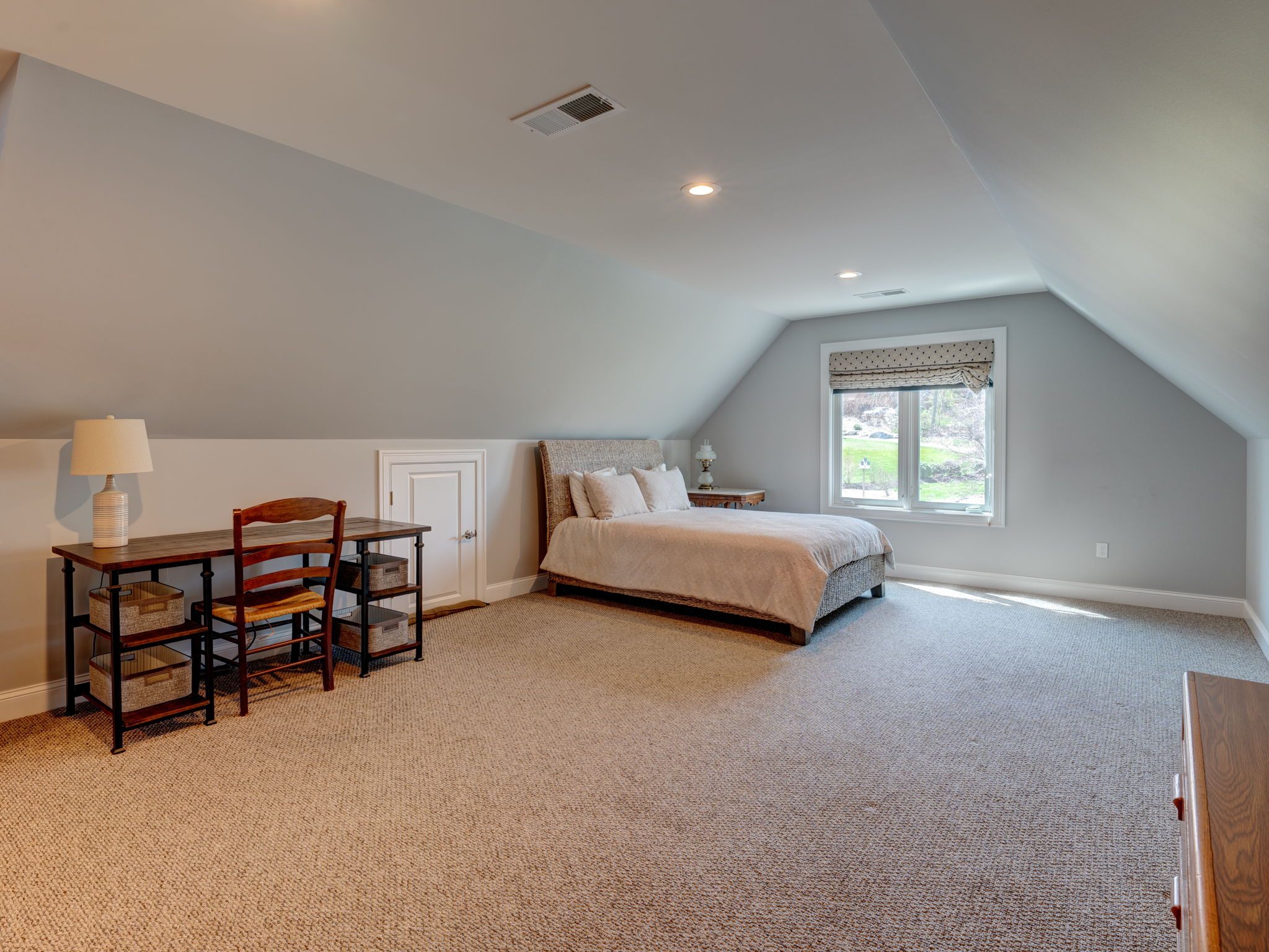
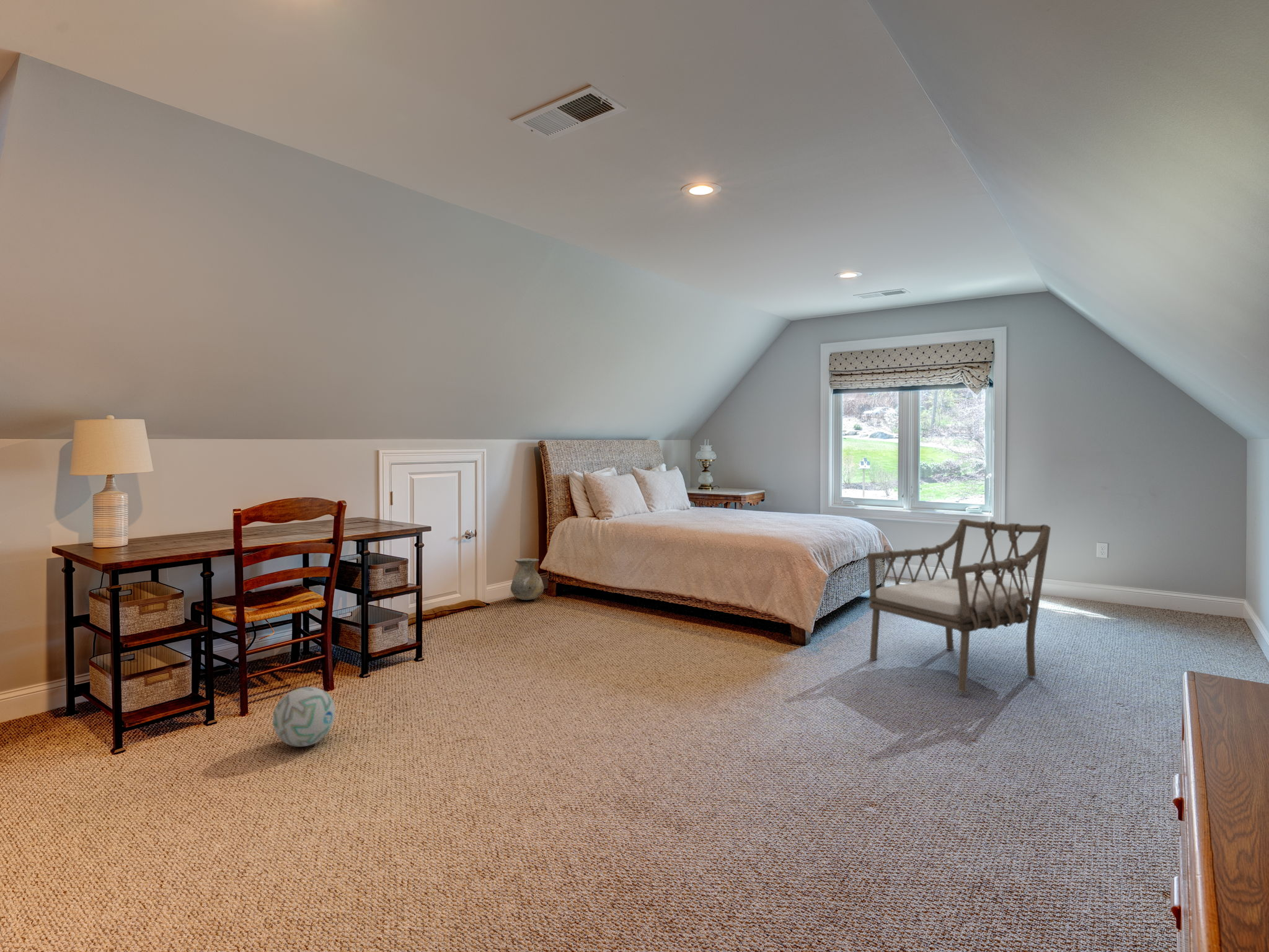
+ armchair (960, 595)
+ ball (304, 716)
+ vase (528, 580)
